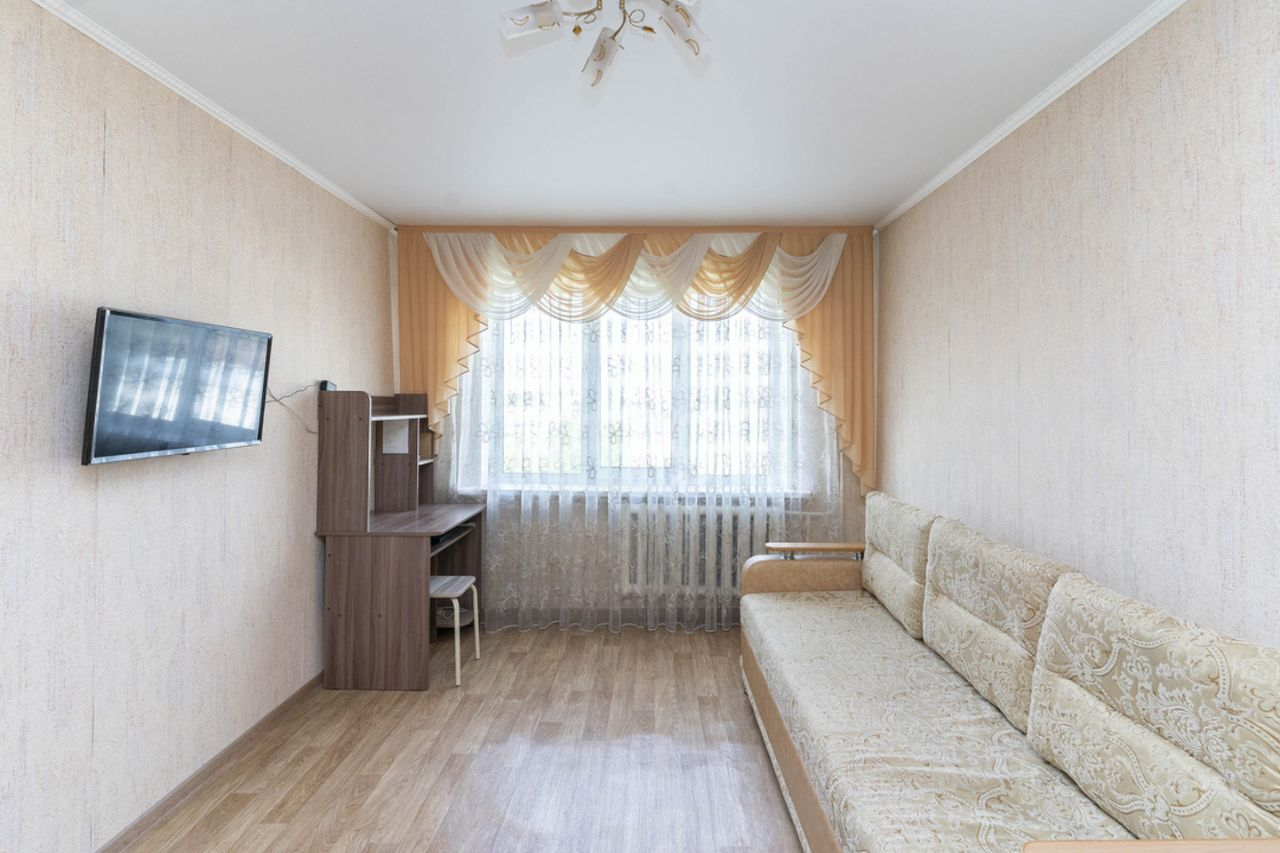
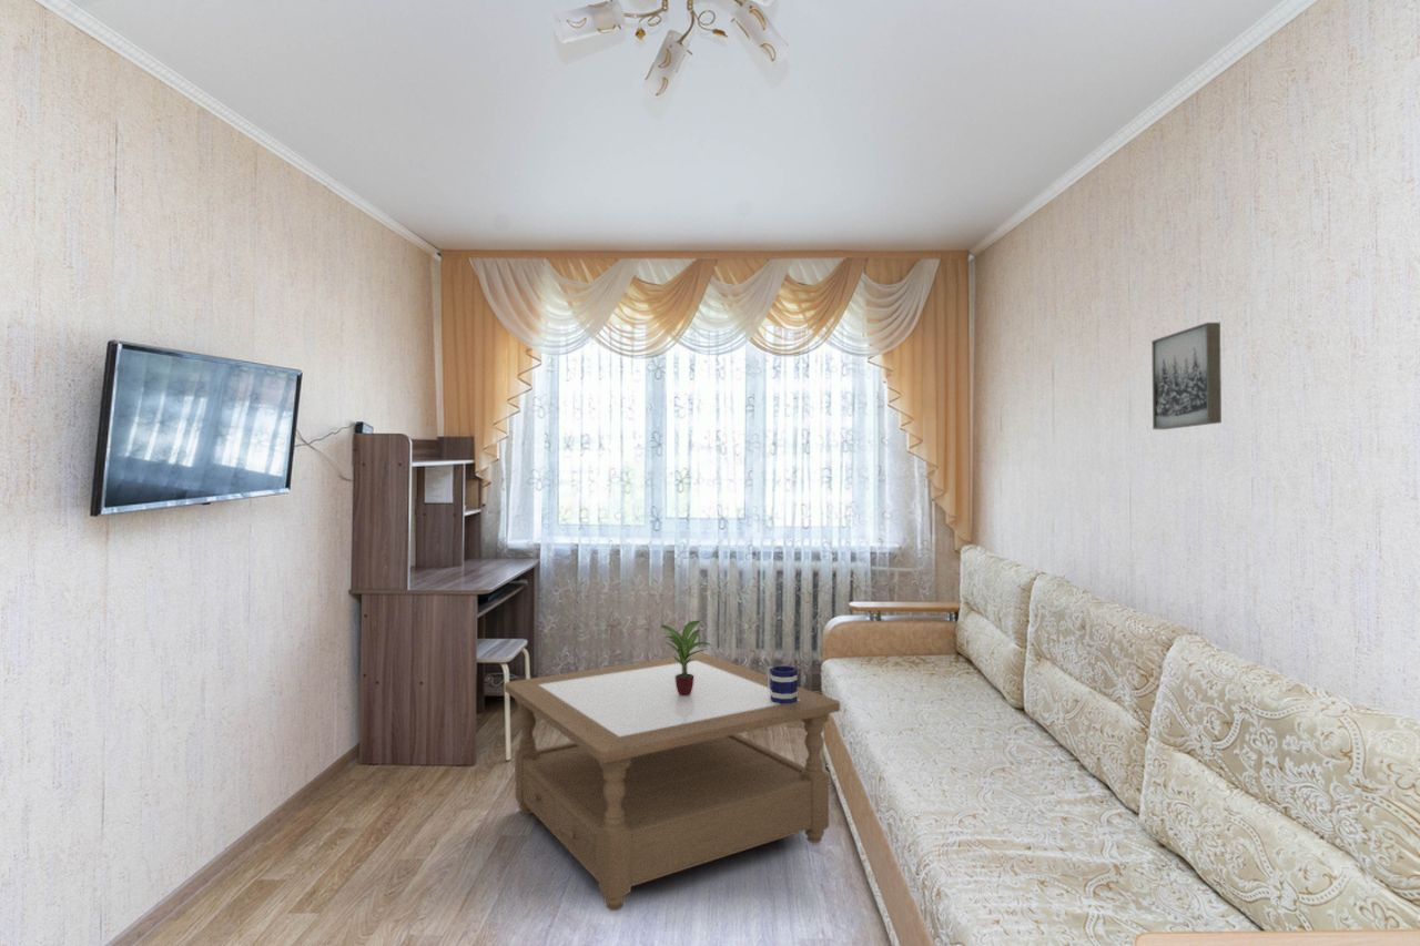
+ coffee table (665, 759)
+ wall art (1184, 378)
+ mug (780, 682)
+ potted plant (688, 659)
